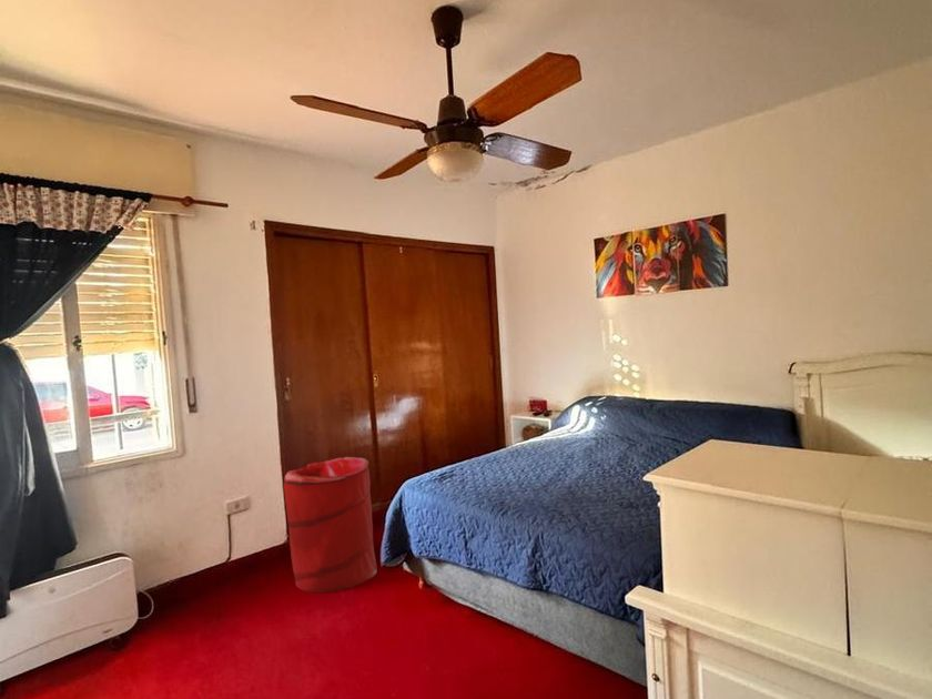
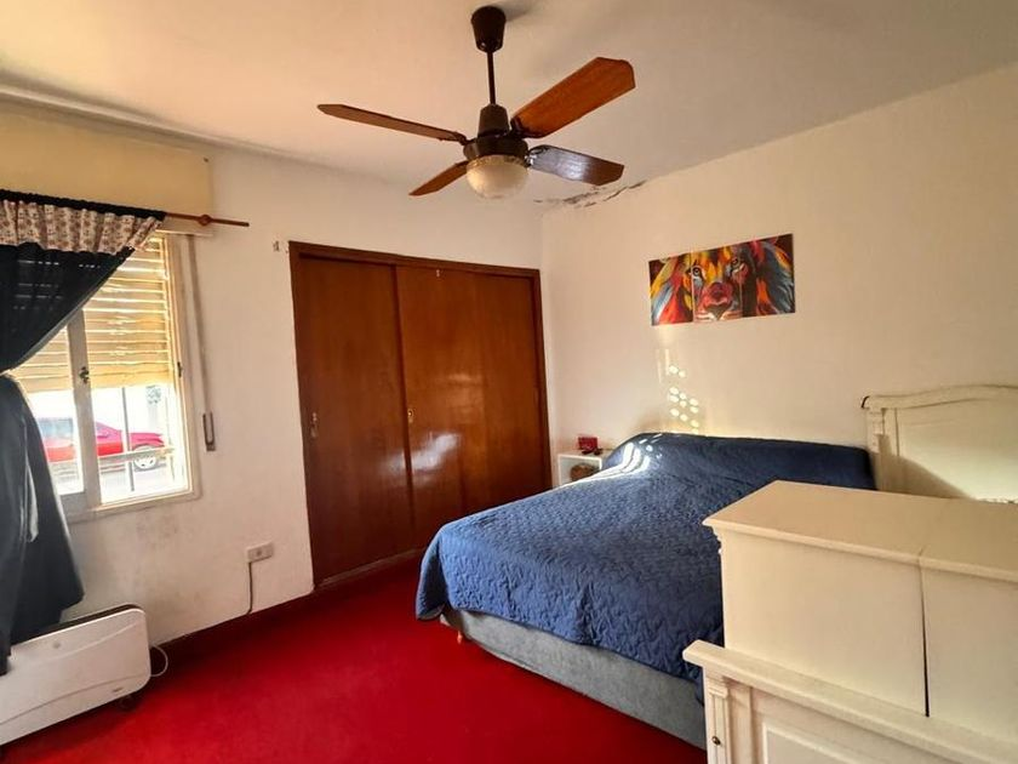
- laundry hamper (330, 518)
